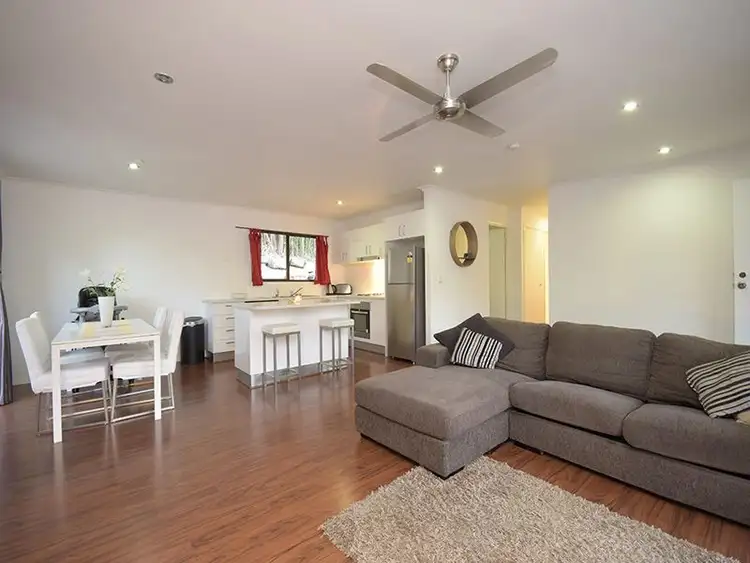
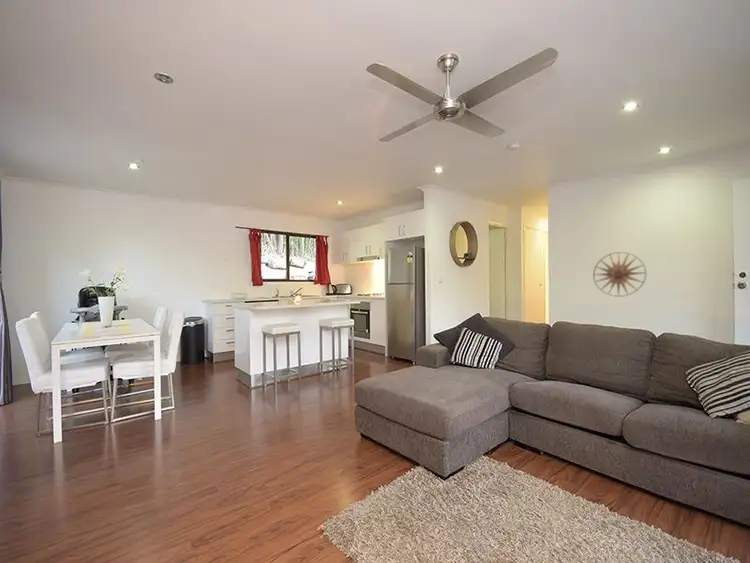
+ wall art (618, 274)
